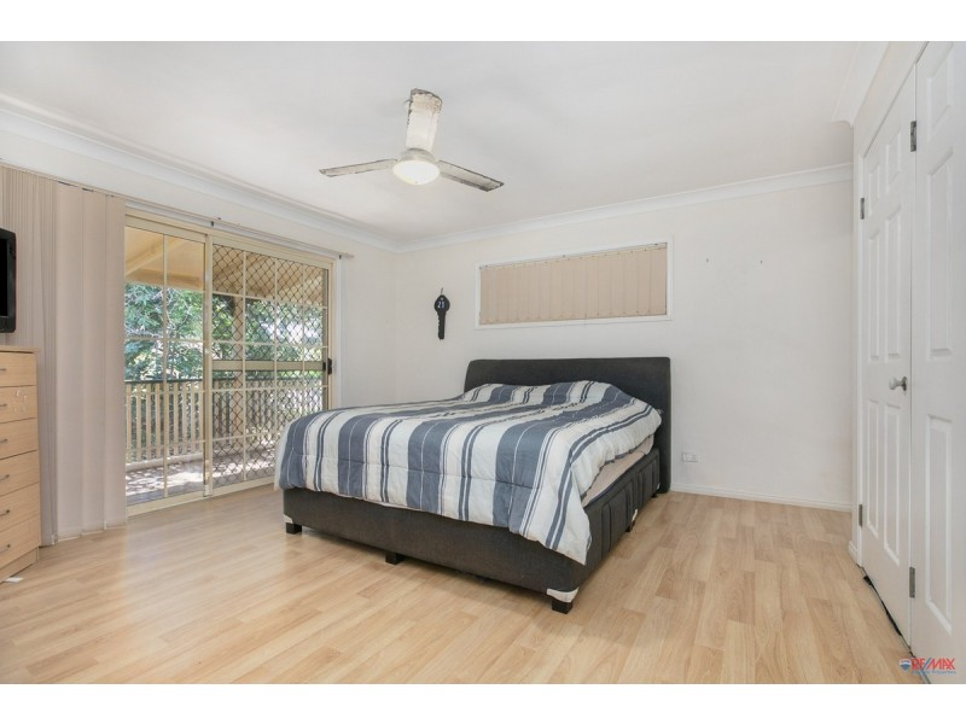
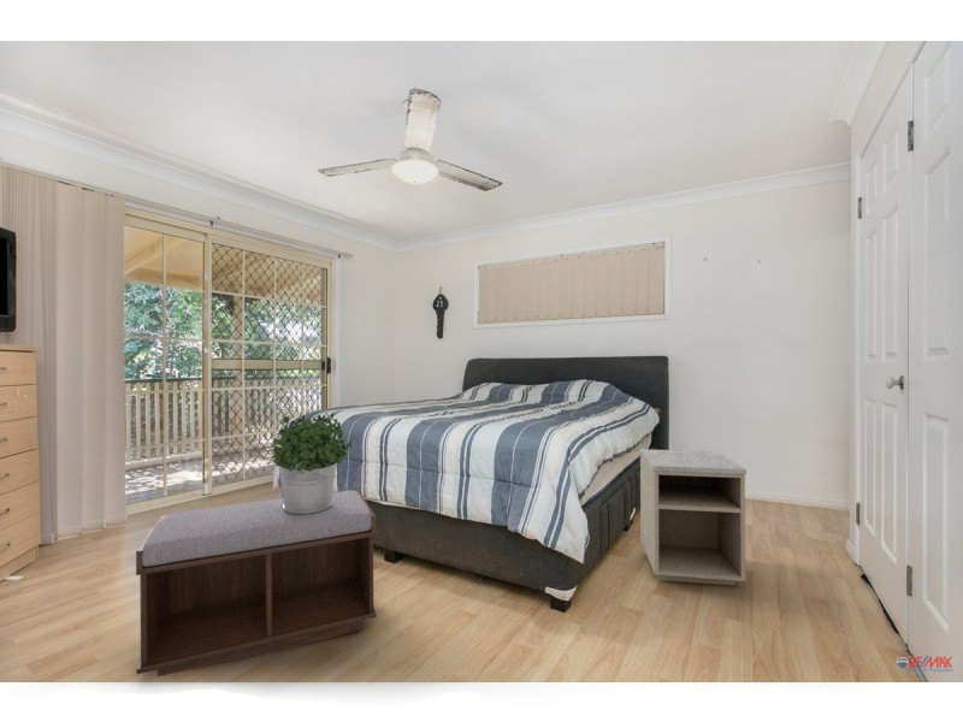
+ bench (268, 569)
+ nightstand (687, 513)
+ potted plant (312, 460)
